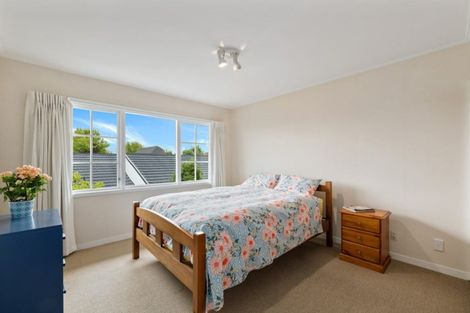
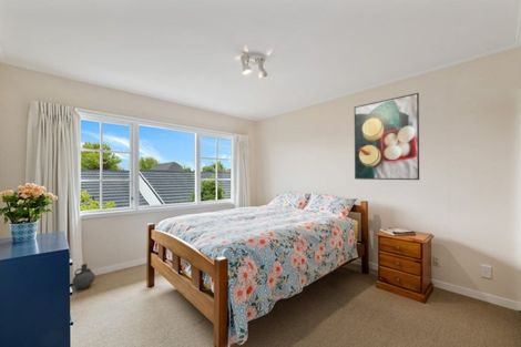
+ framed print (384, 140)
+ ceramic jug (83, 275)
